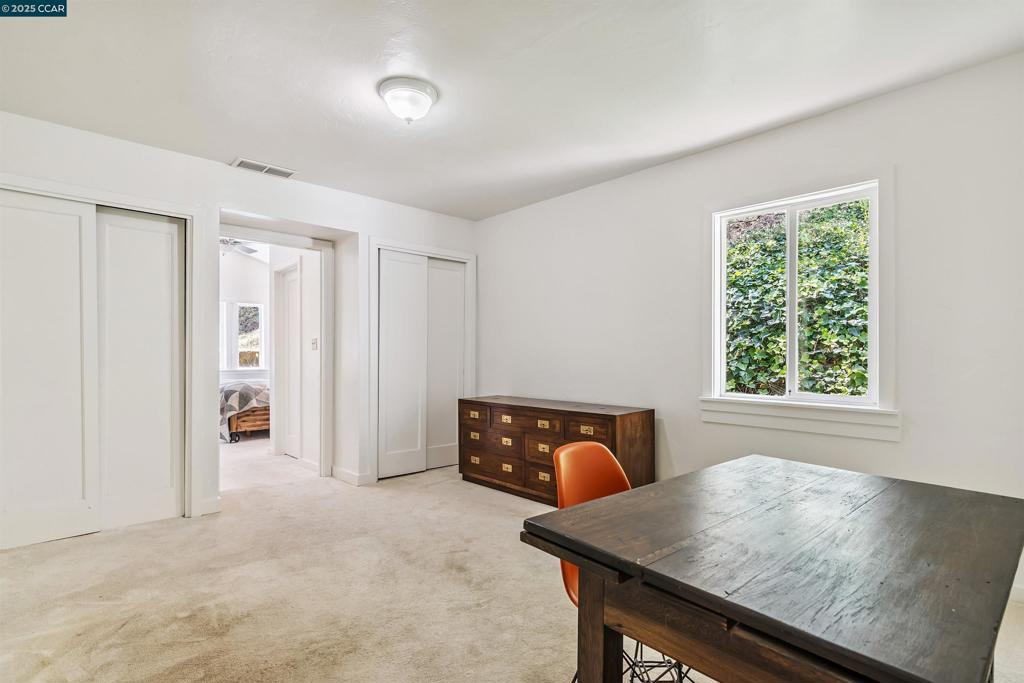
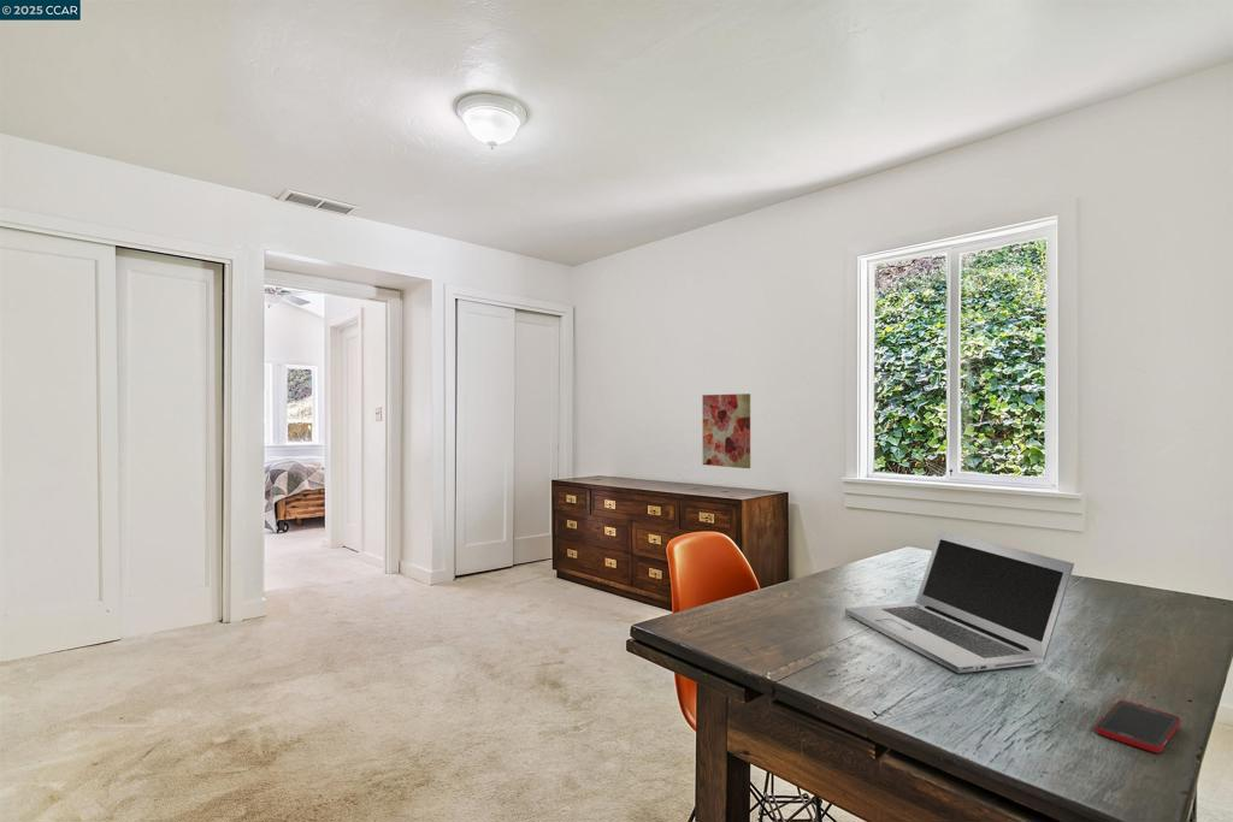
+ laptop (948, 591)
+ cell phone (1138, 725)
+ wall art (725, 430)
